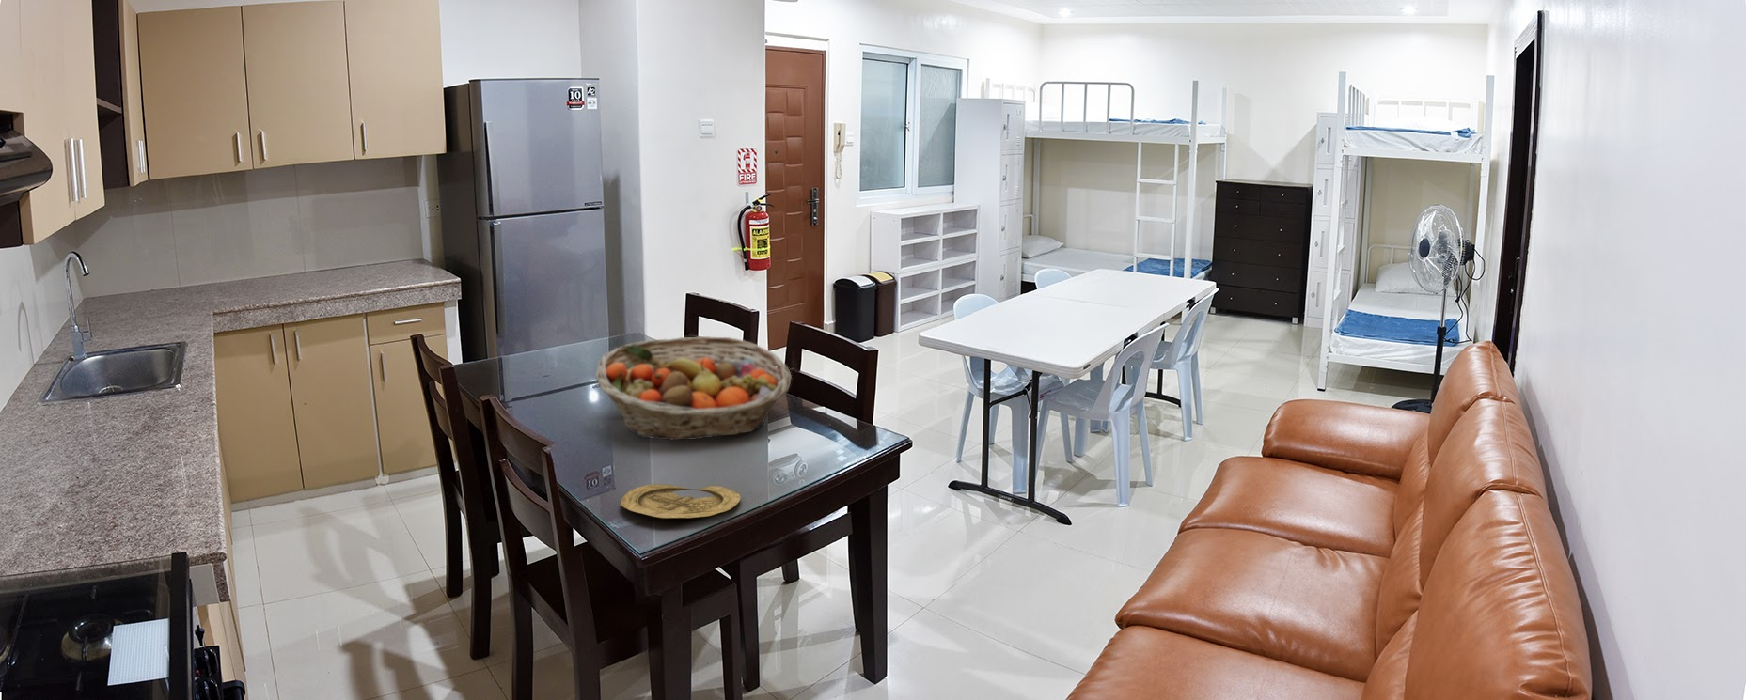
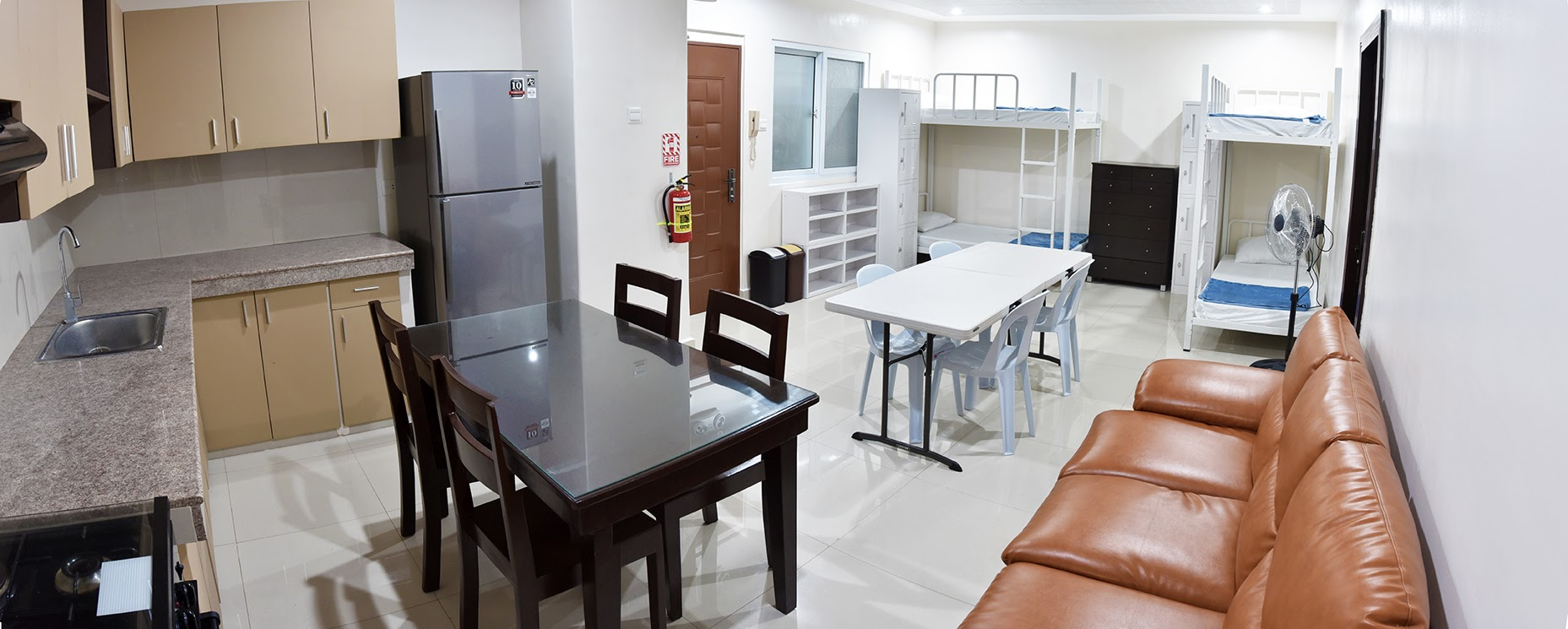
- plate (680, 500)
- fruit basket (695, 386)
